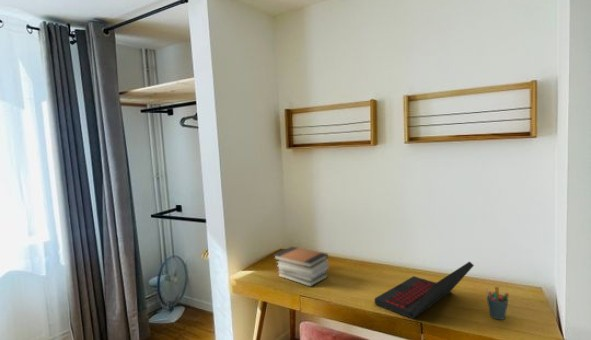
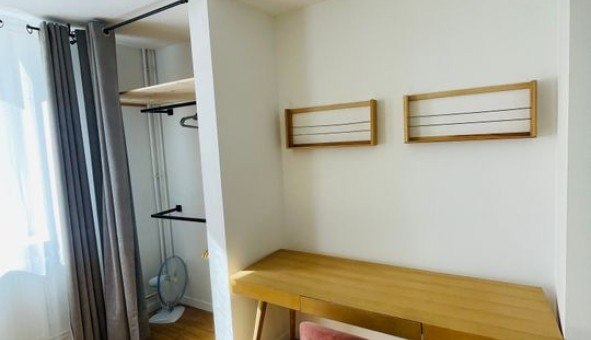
- book stack (301, 265)
- pen holder (497, 301)
- laptop (423, 283)
